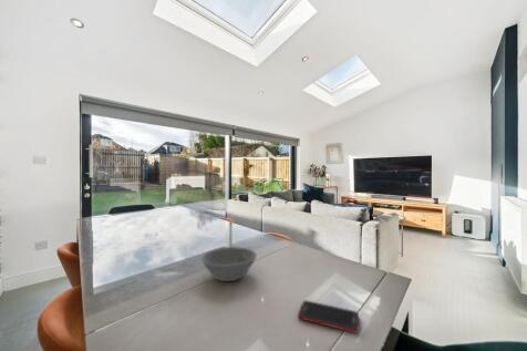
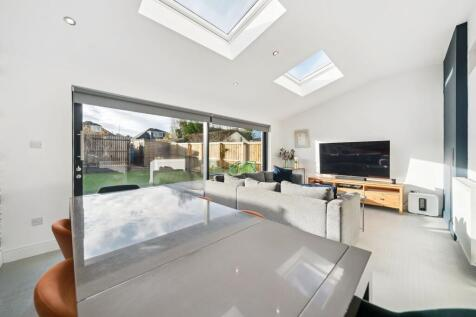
- bowl (229, 265)
- cell phone (328, 314)
